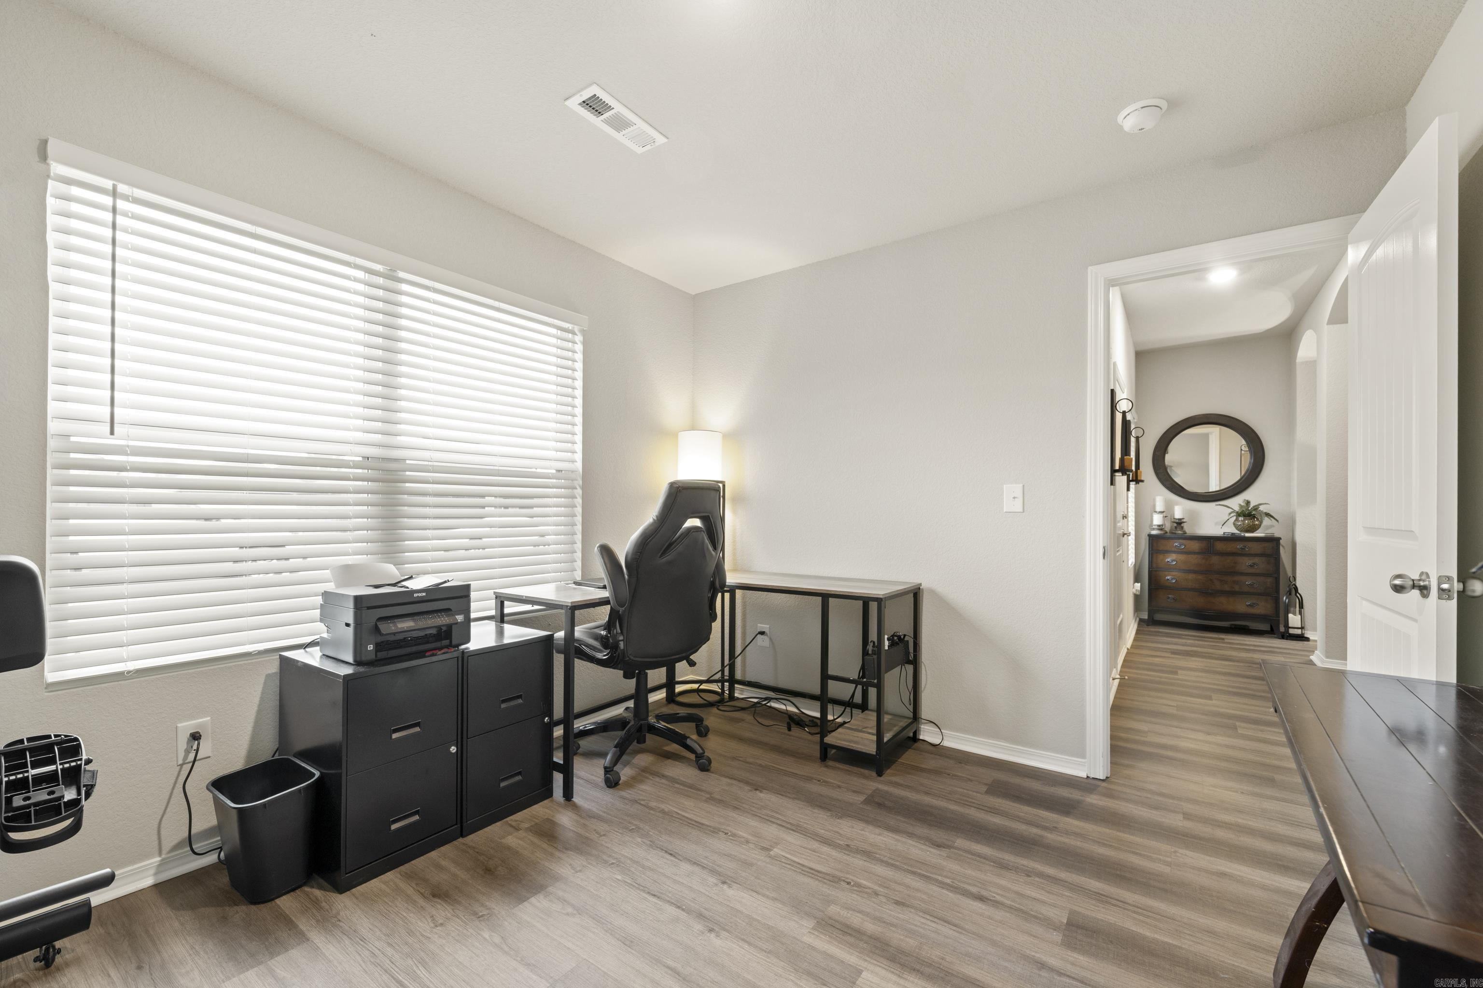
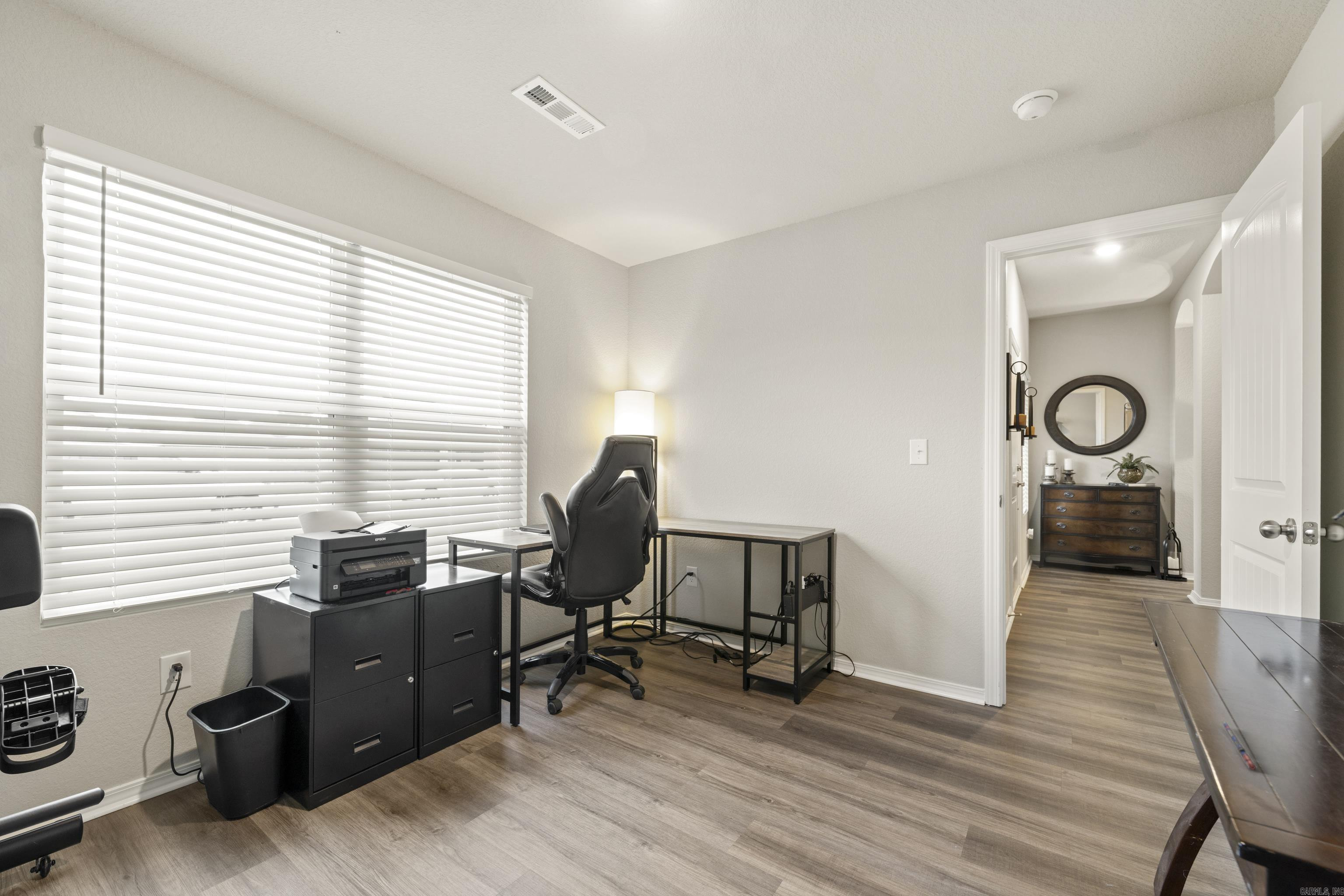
+ pen (1237, 743)
